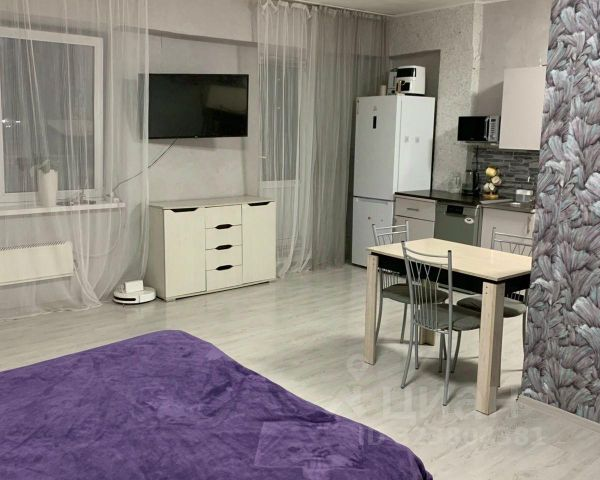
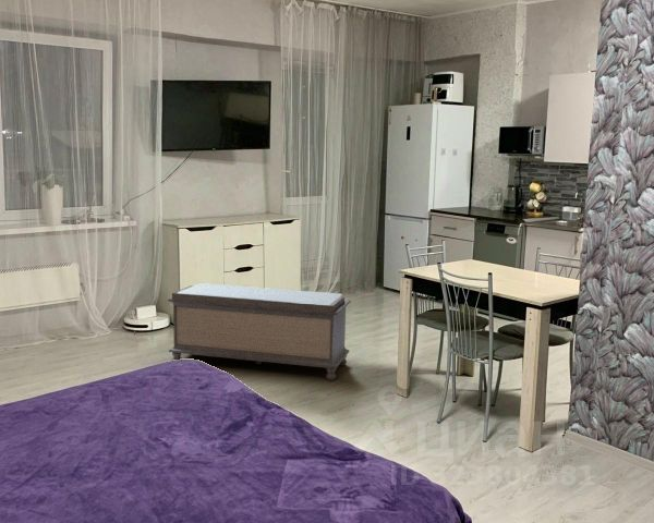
+ bench (259, 328)
